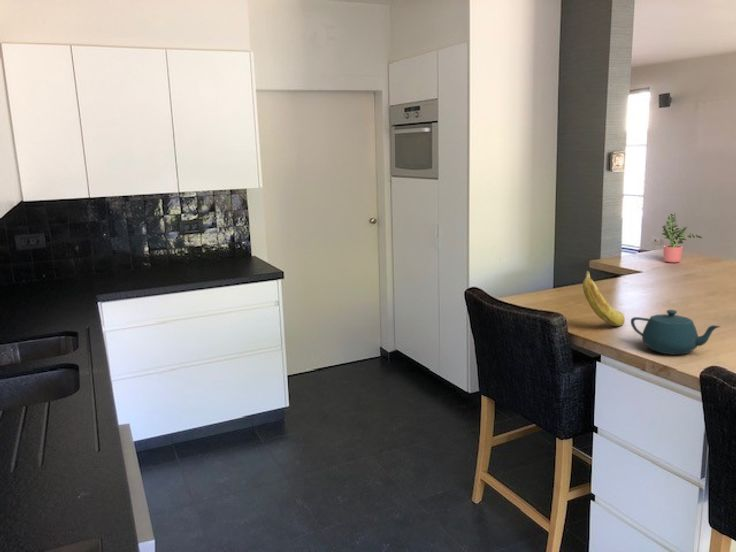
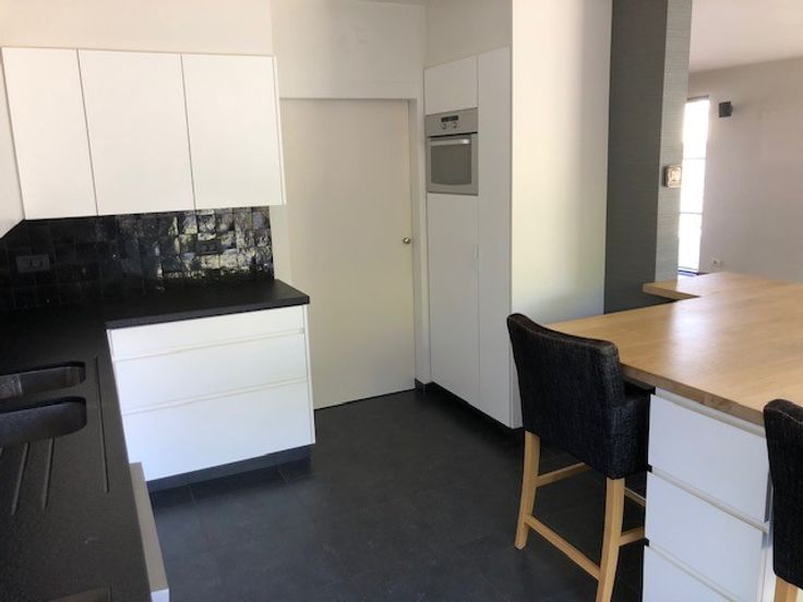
- banana (604, 299)
- potted plant (681, 238)
- teapot (672, 330)
